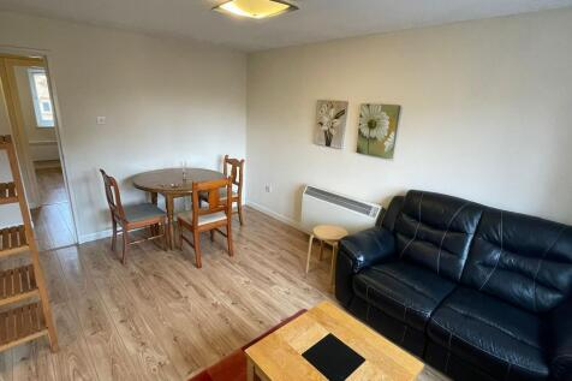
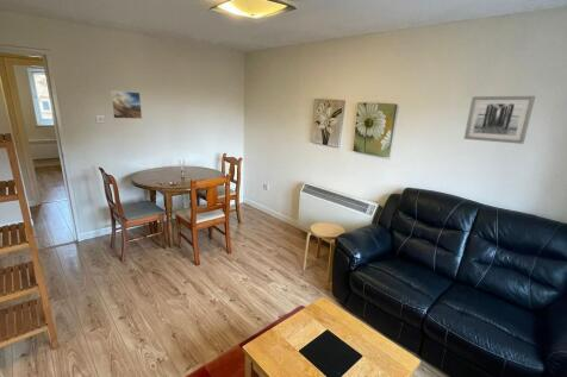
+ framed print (126, 105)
+ wall art (497, 119)
